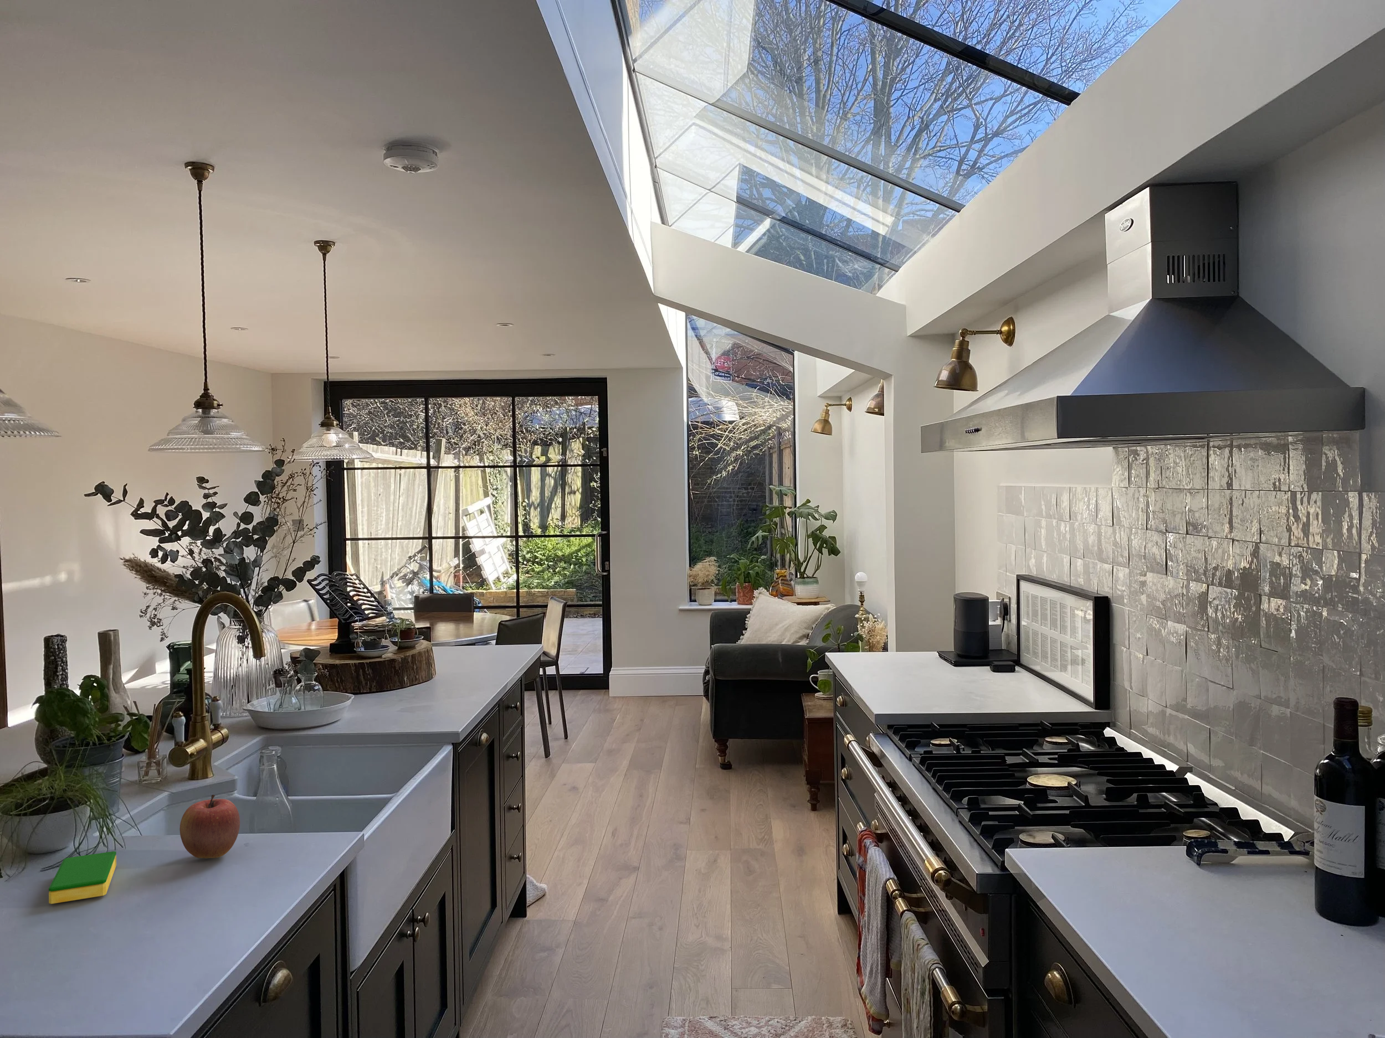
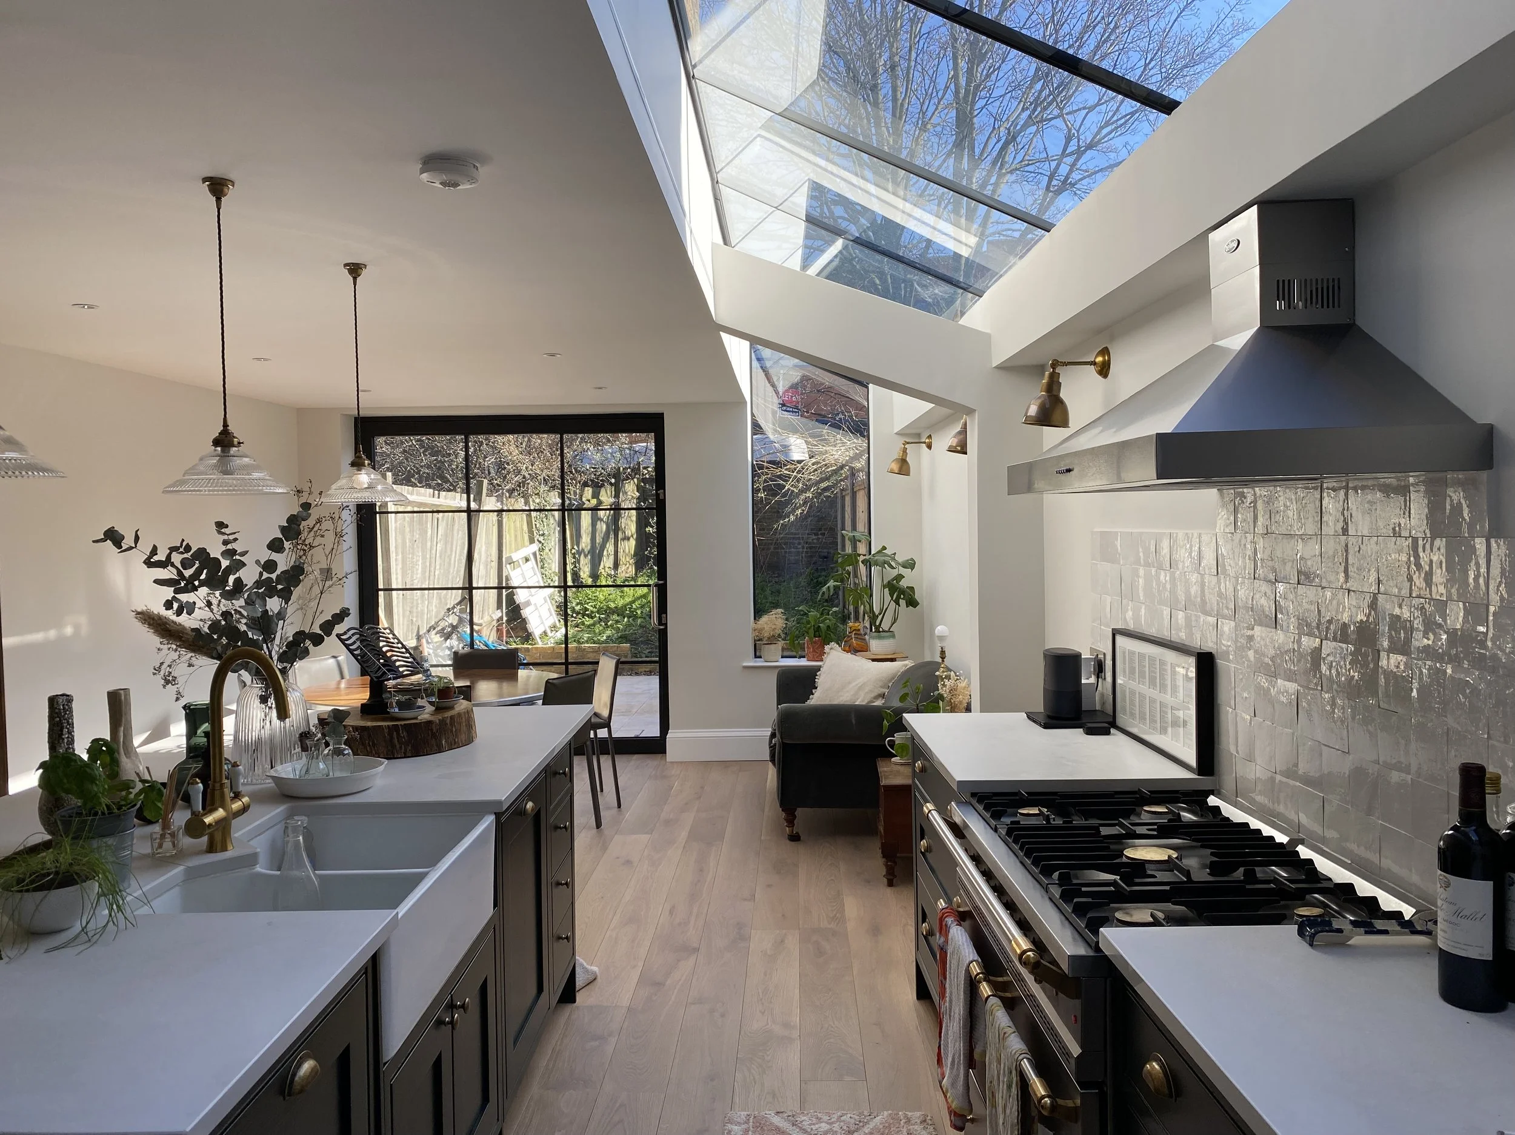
- dish sponge (84, 876)
- apple (210, 826)
